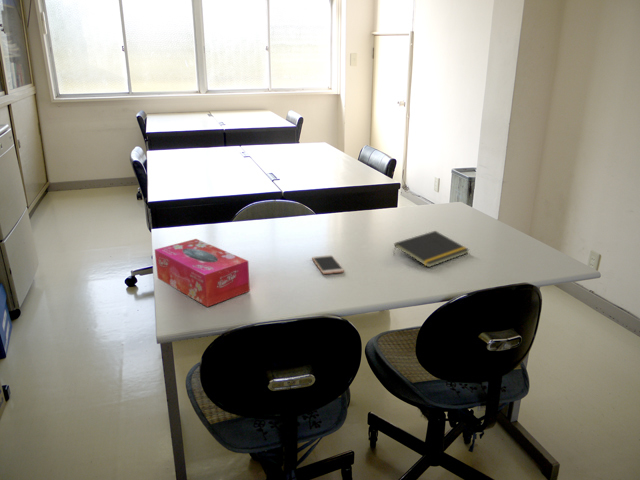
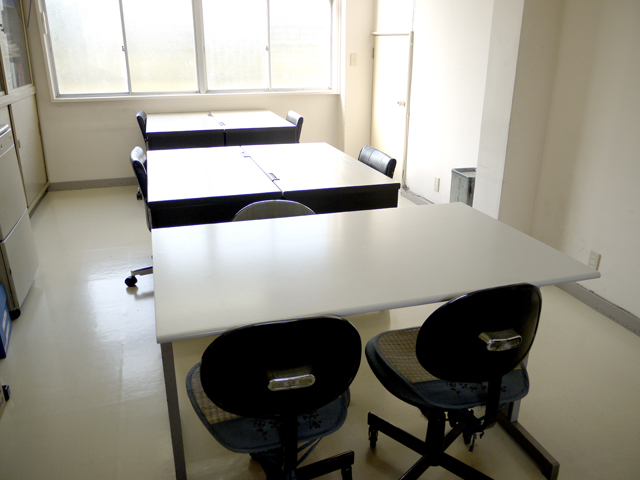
- smartphone (327, 264)
- notepad (432, 247)
- tissue box (201, 269)
